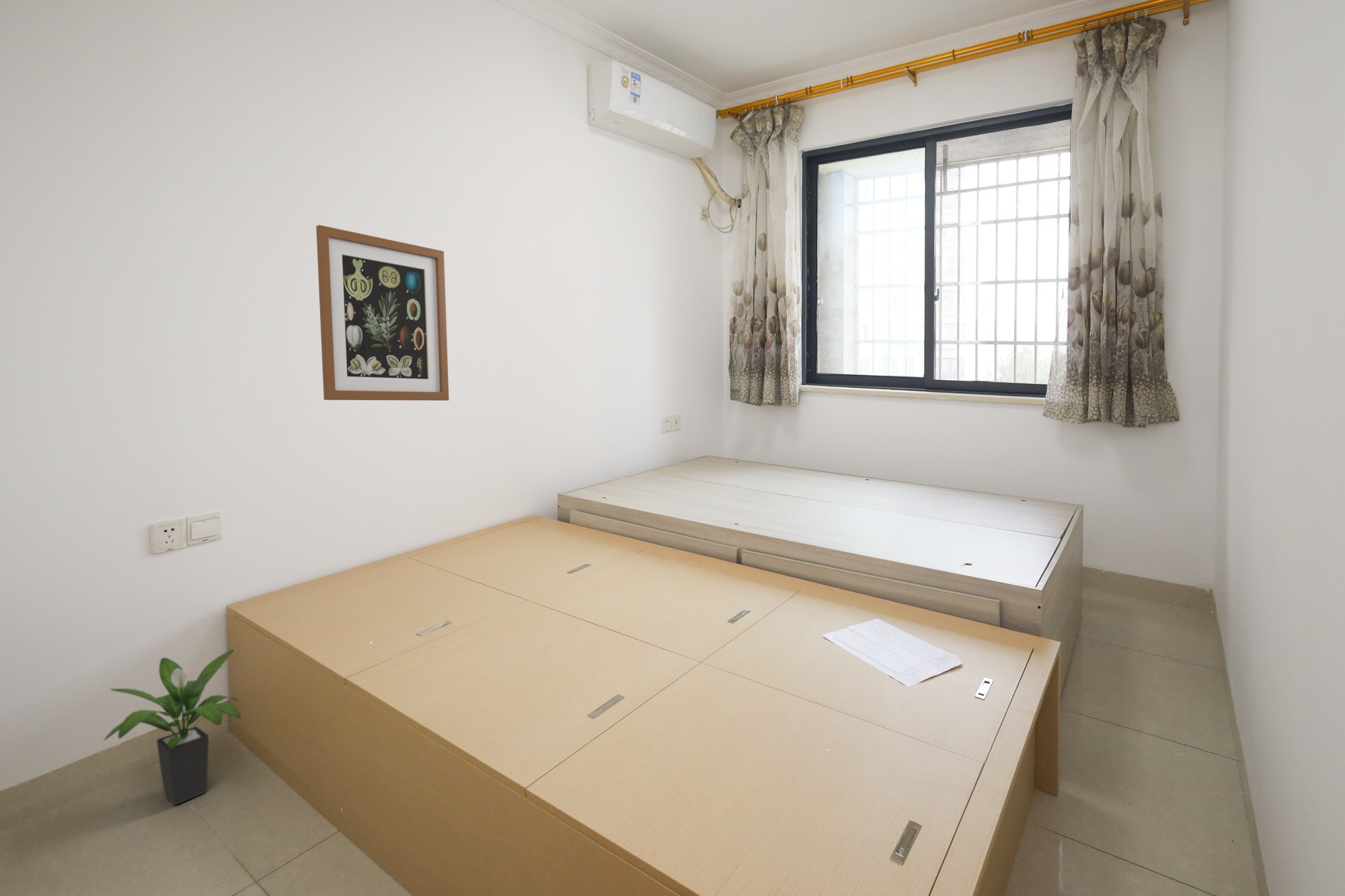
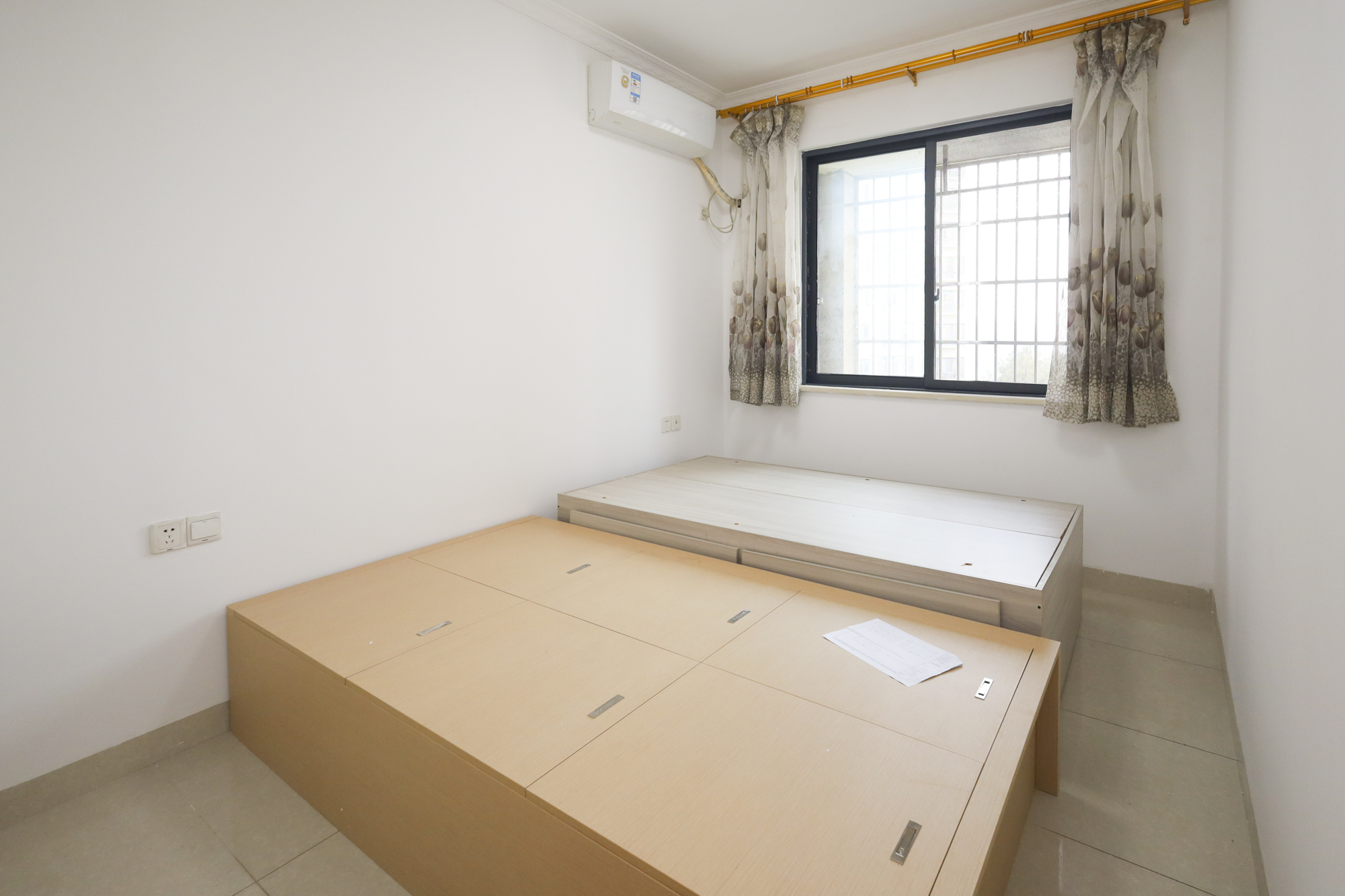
- potted plant (180, 729)
- wall art (388, 320)
